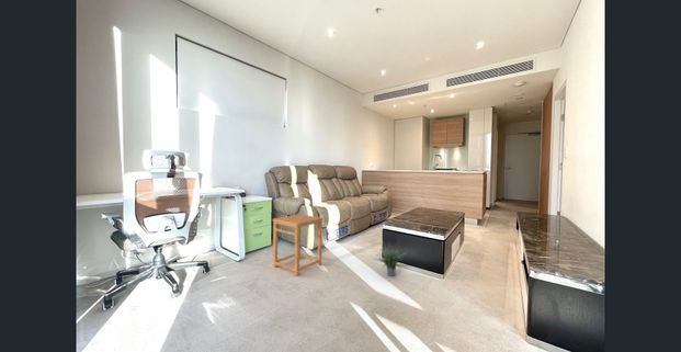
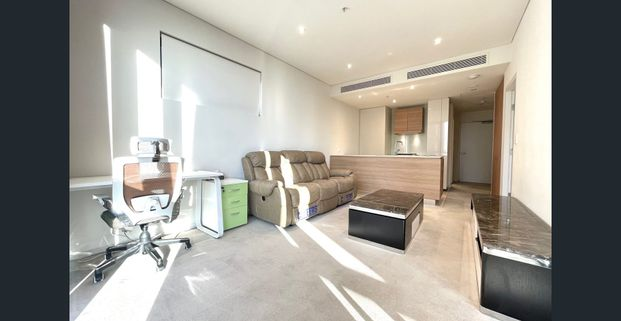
- potted plant (391, 257)
- side table (297, 241)
